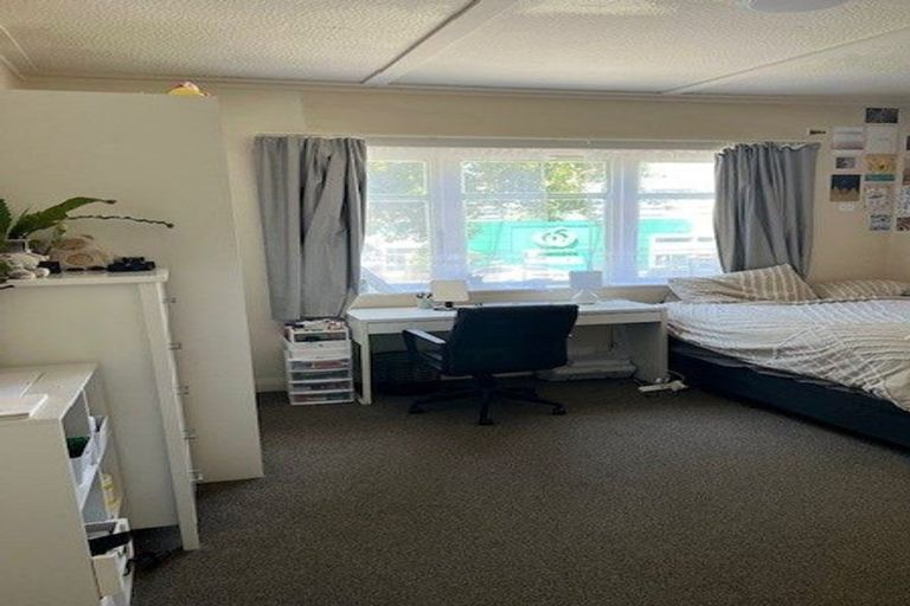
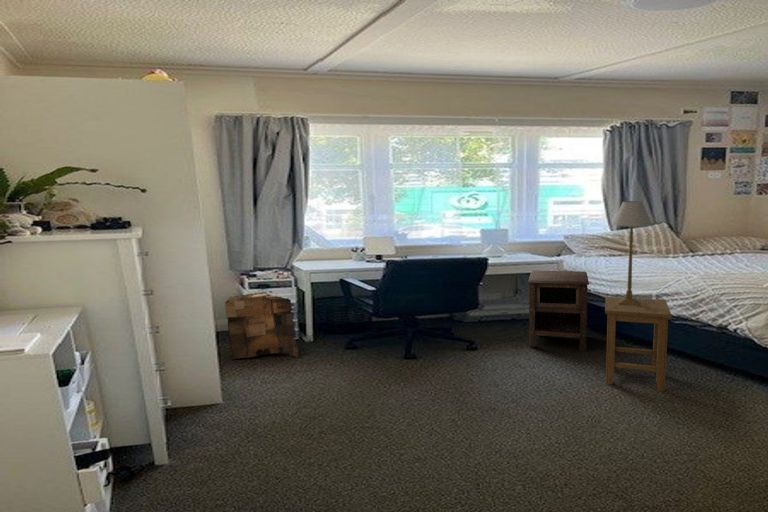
+ table lamp (630, 252)
+ stool (634, 348)
+ cardboard box (262, 323)
+ nightstand (557, 308)
